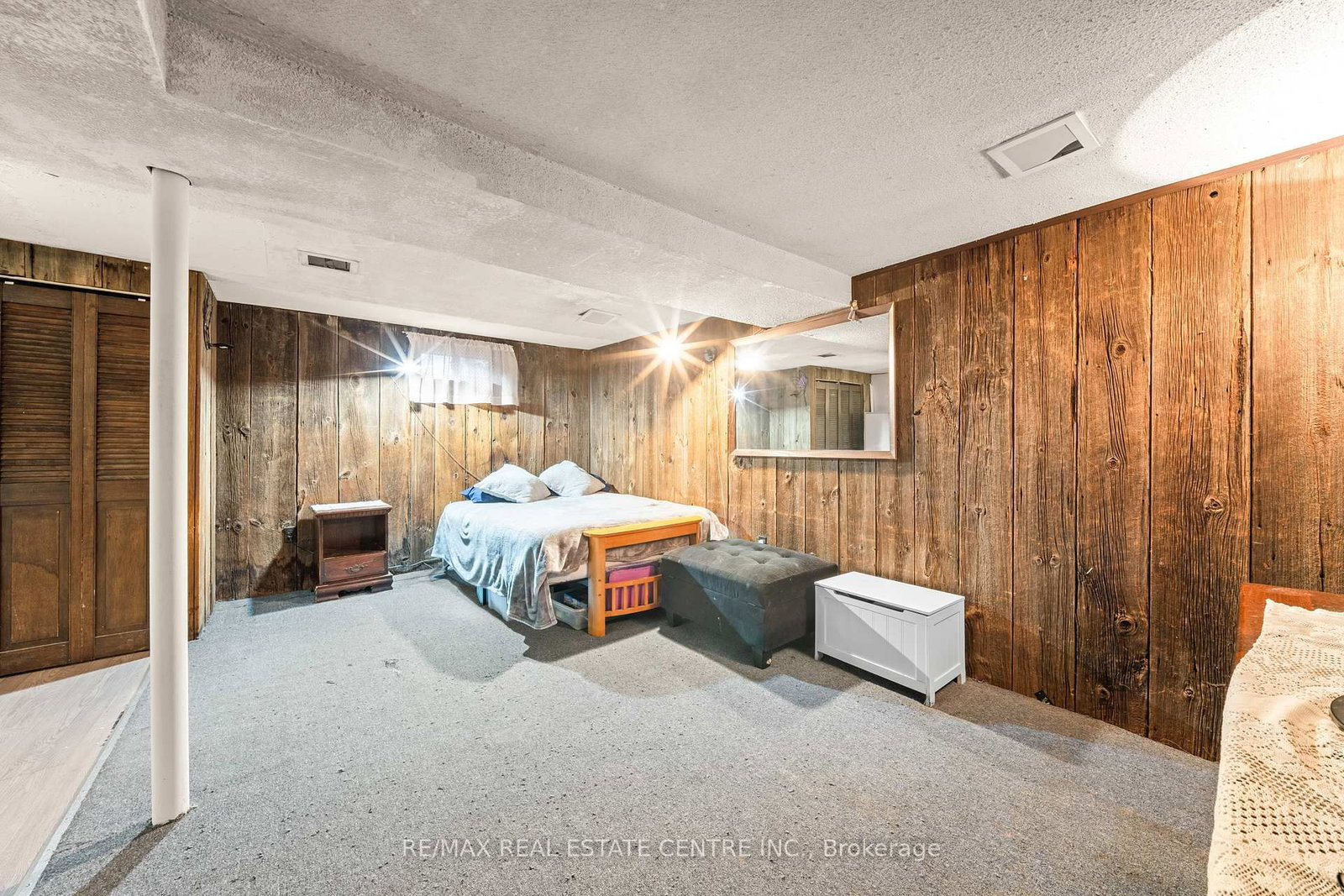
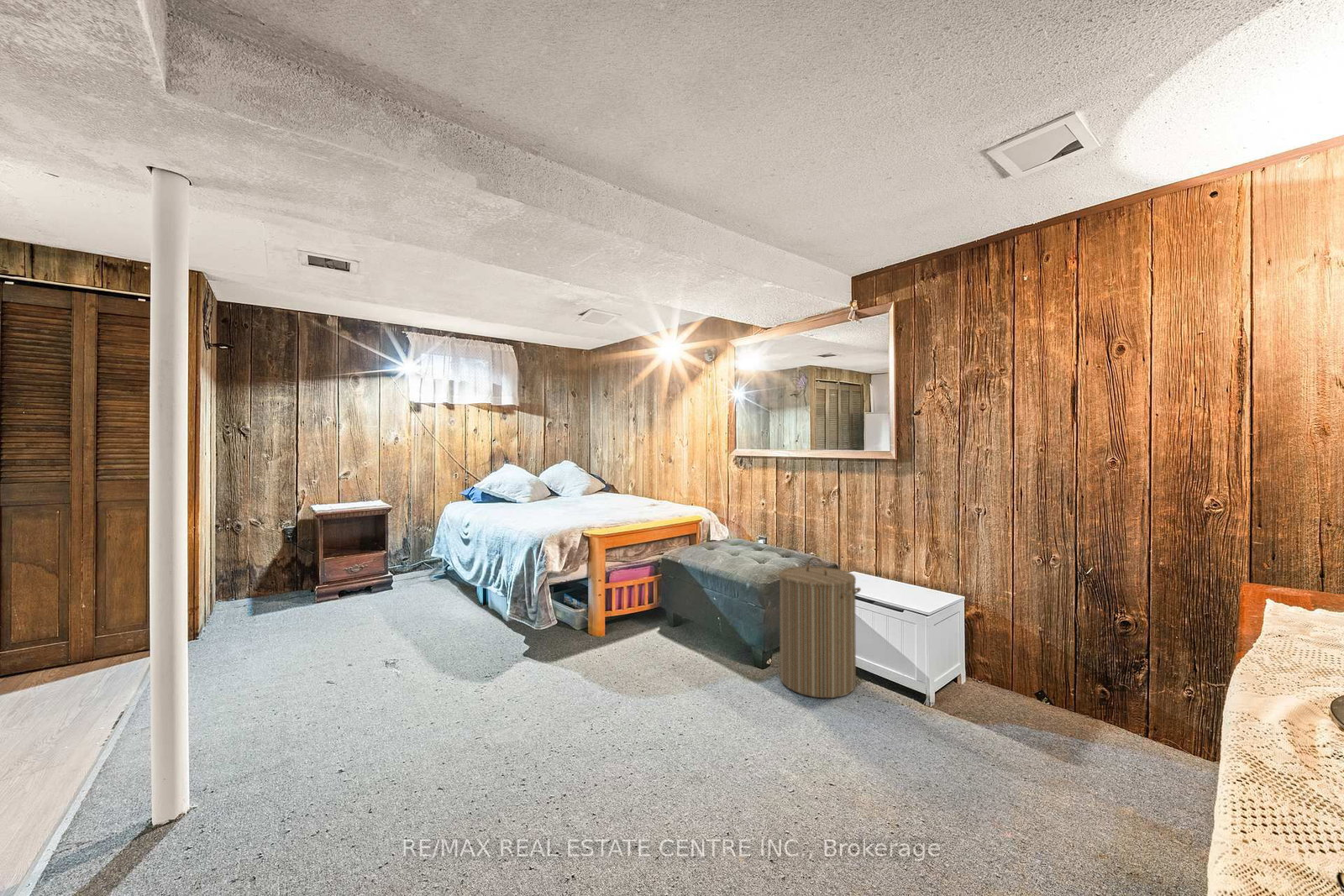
+ laundry hamper (816, 619)
